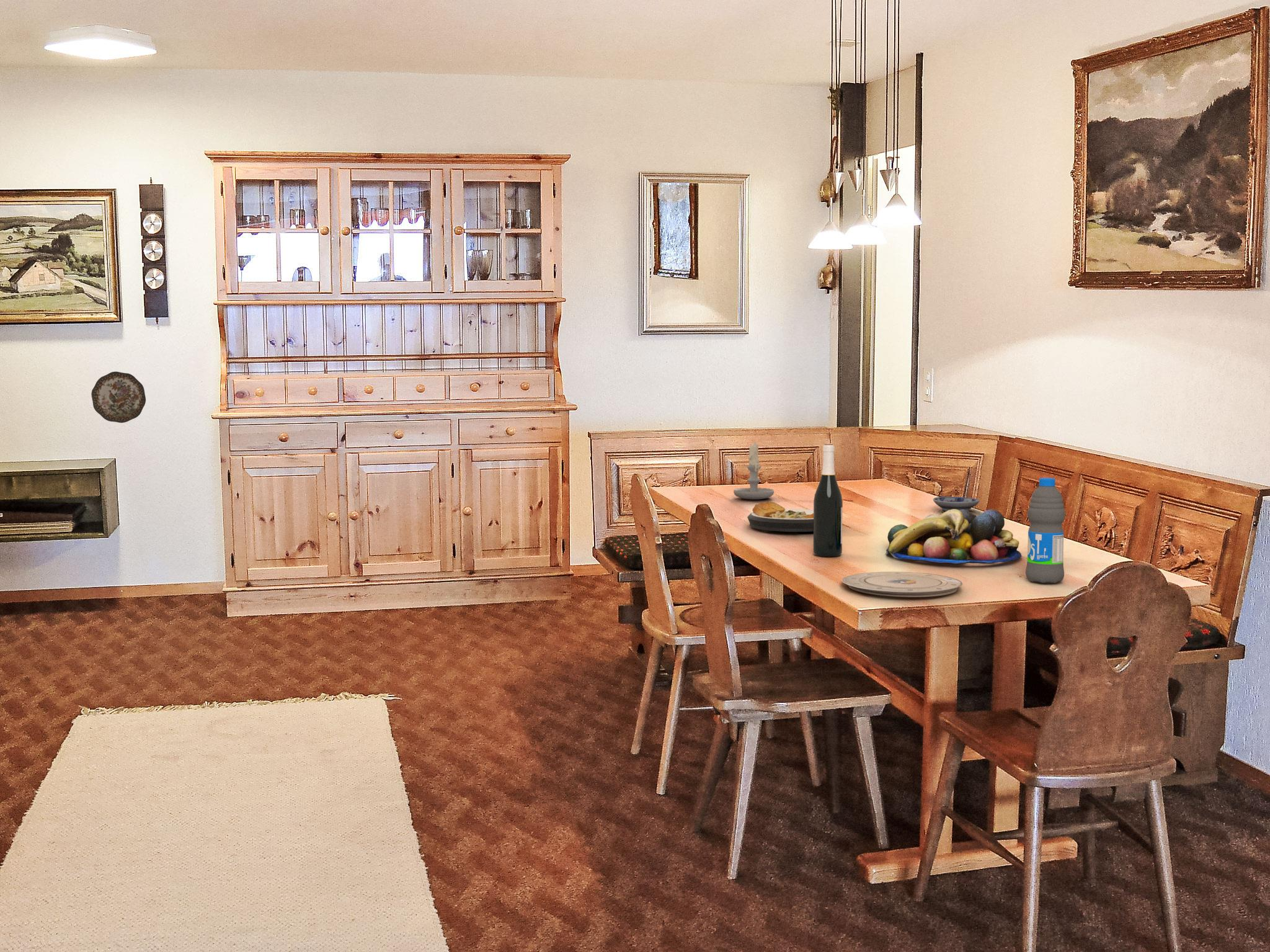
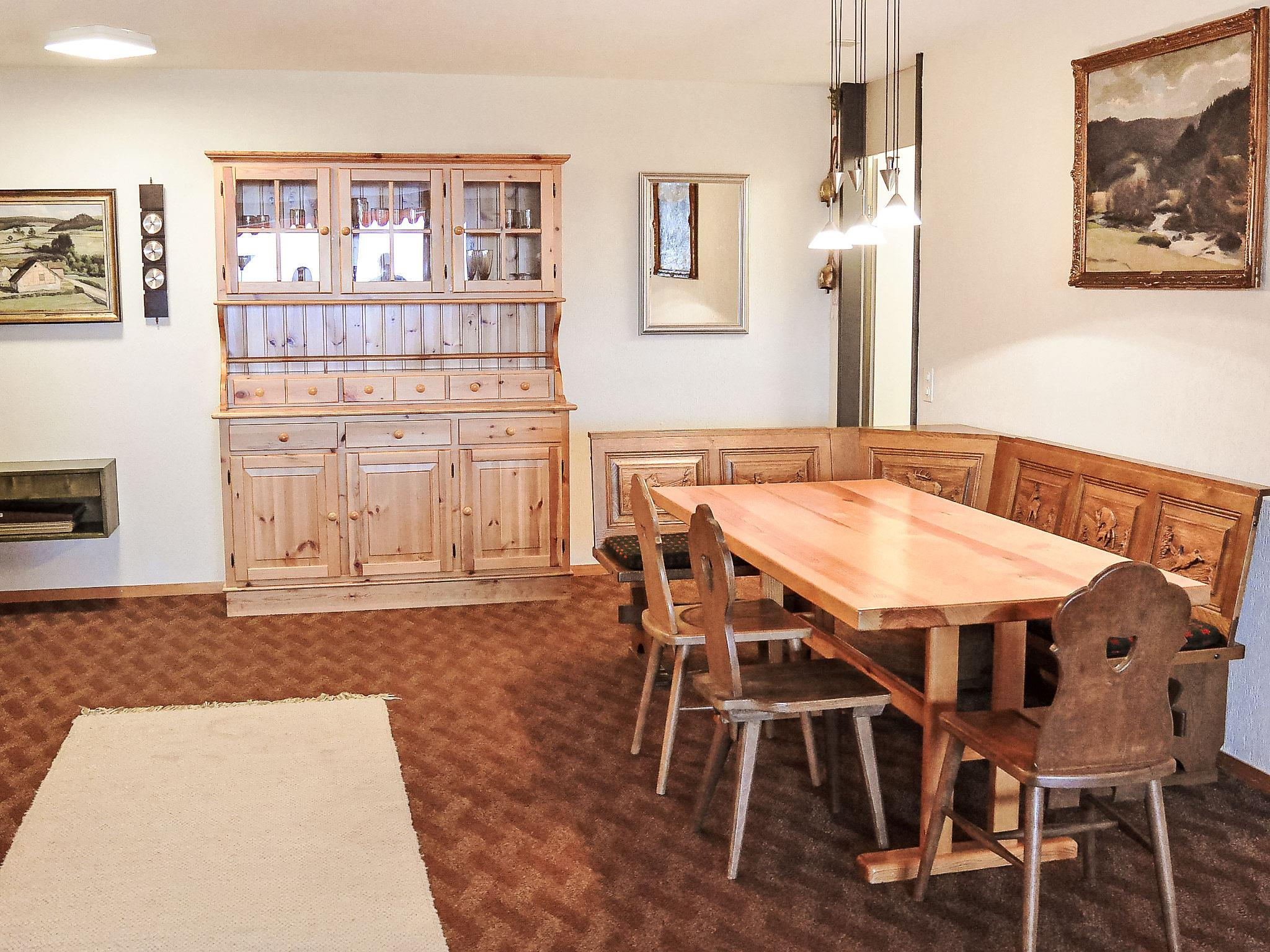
- water bottle (1046, 529)
- wine bottle (828, 499)
- bowl (956, 505)
- fruit bowl (953, 531)
- decorative plate (119, 397)
- plate (901, 584)
- candle (753, 470)
- plate (793, 516)
